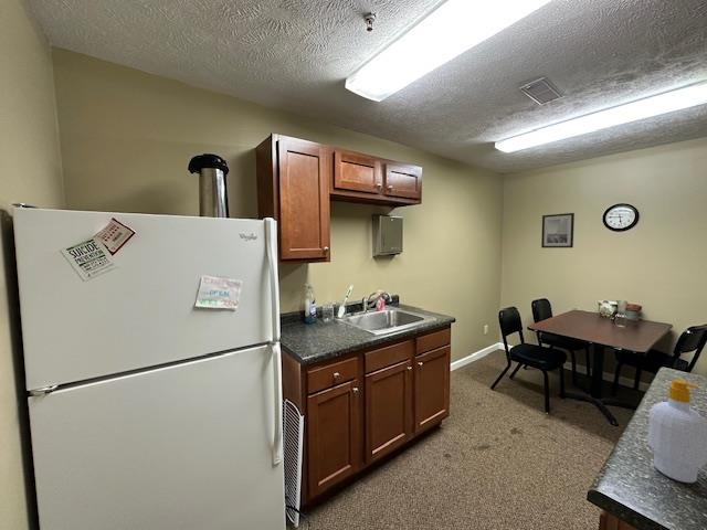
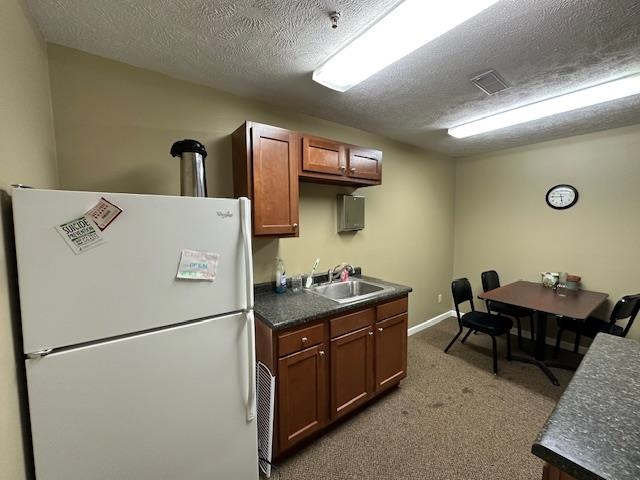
- soap bottle (676, 427)
- wall art (557, 231)
